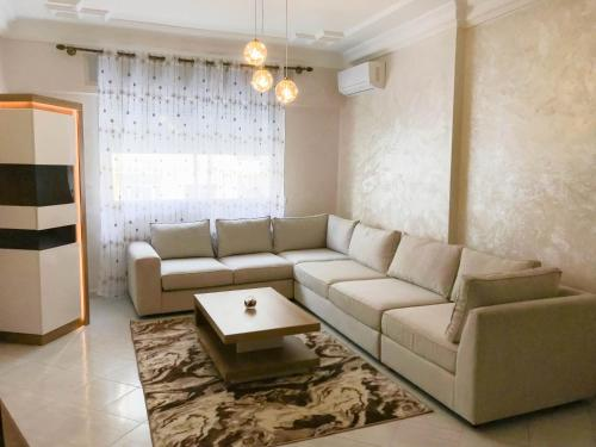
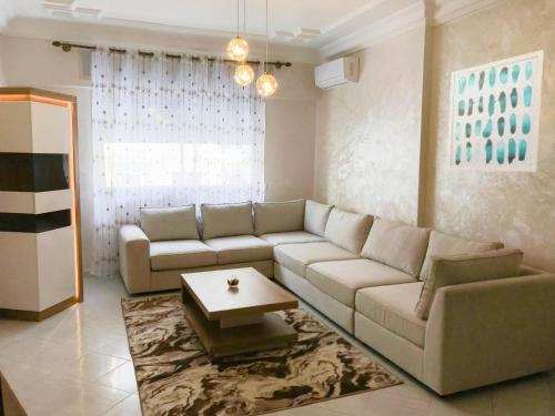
+ wall art (490, 116)
